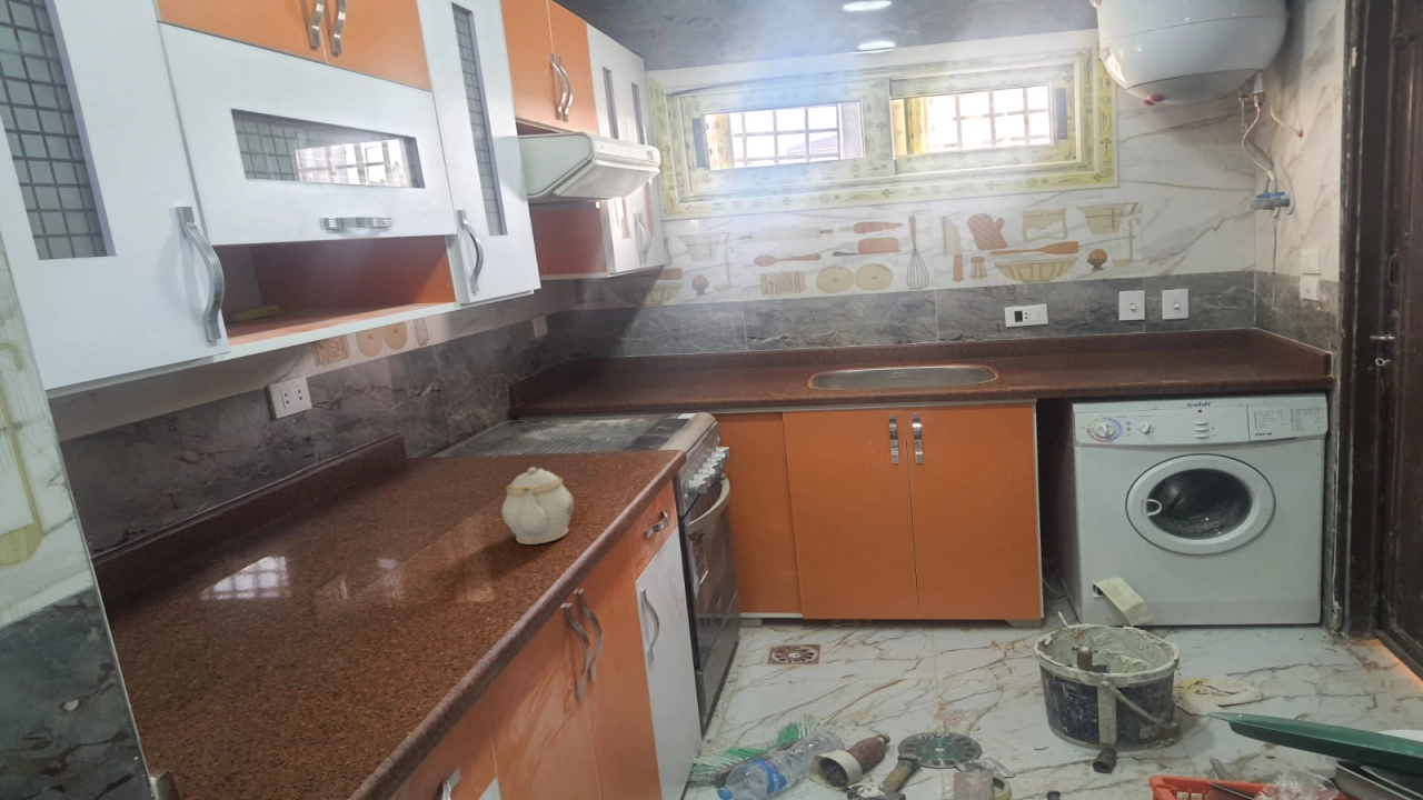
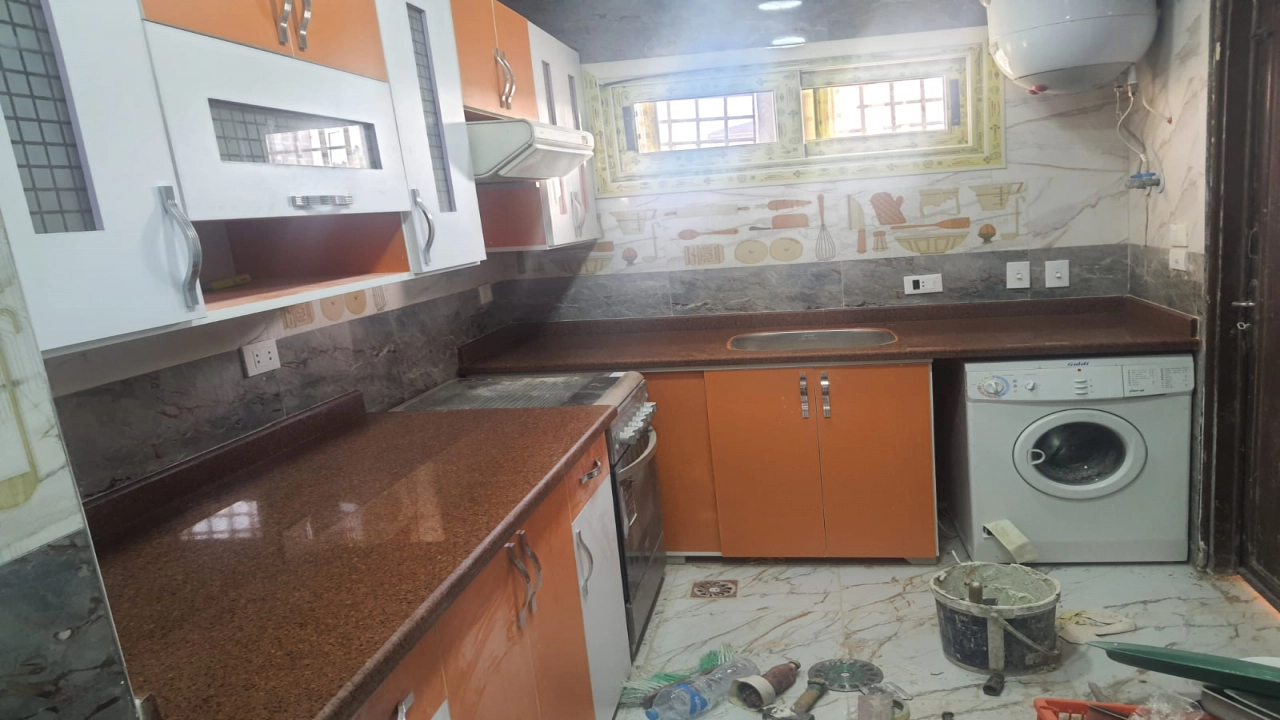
- teapot (537, 500)
